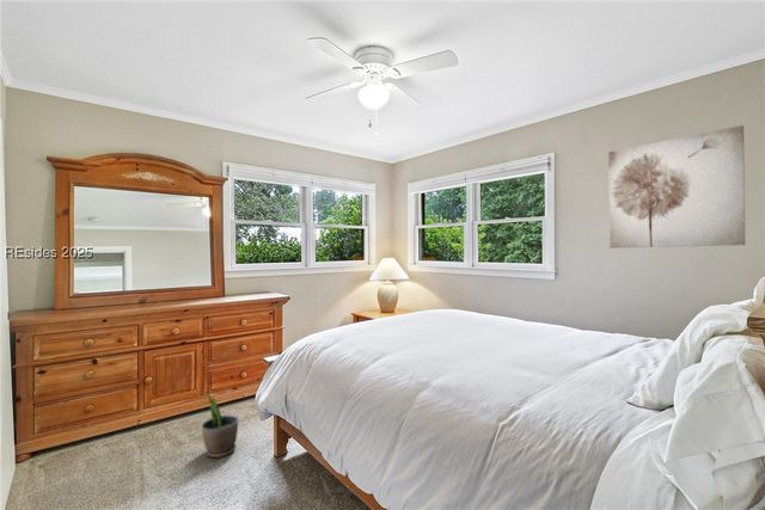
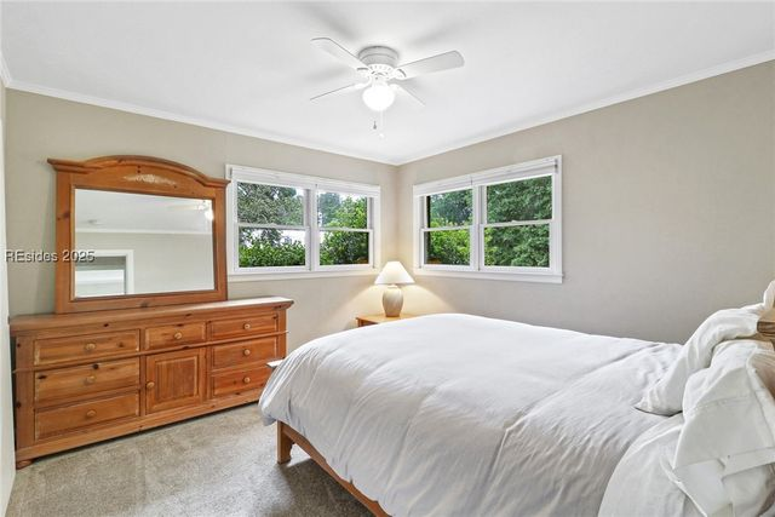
- wall art (669, 193)
- potted plant (220, 420)
